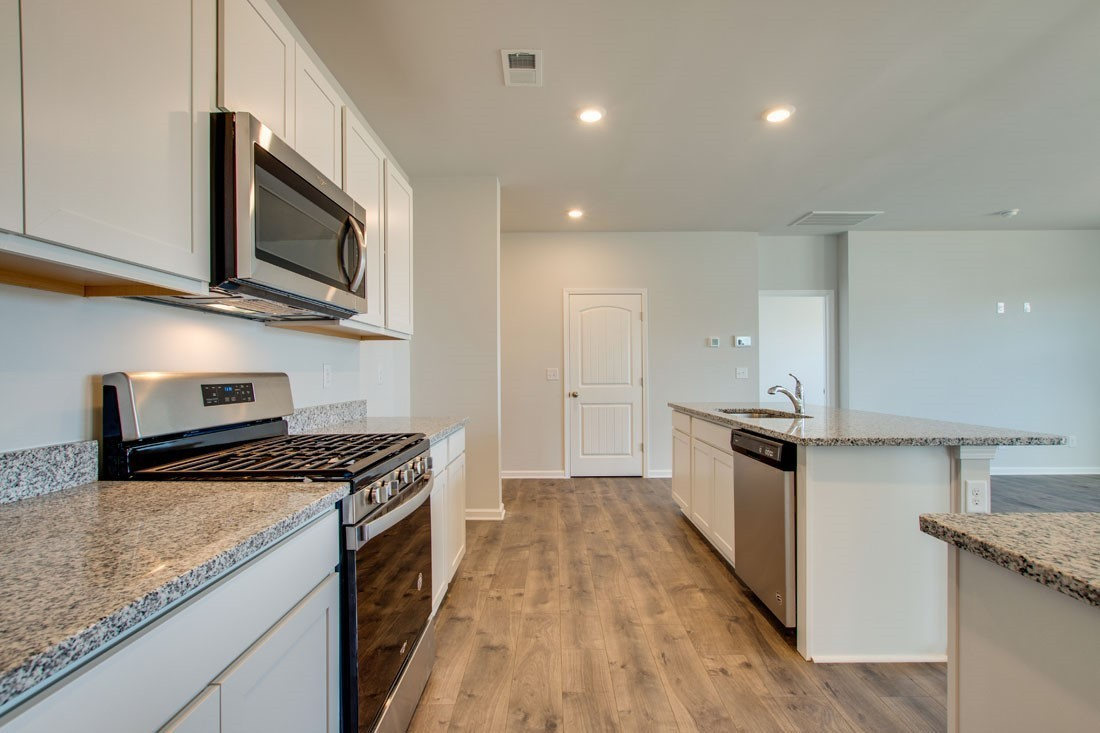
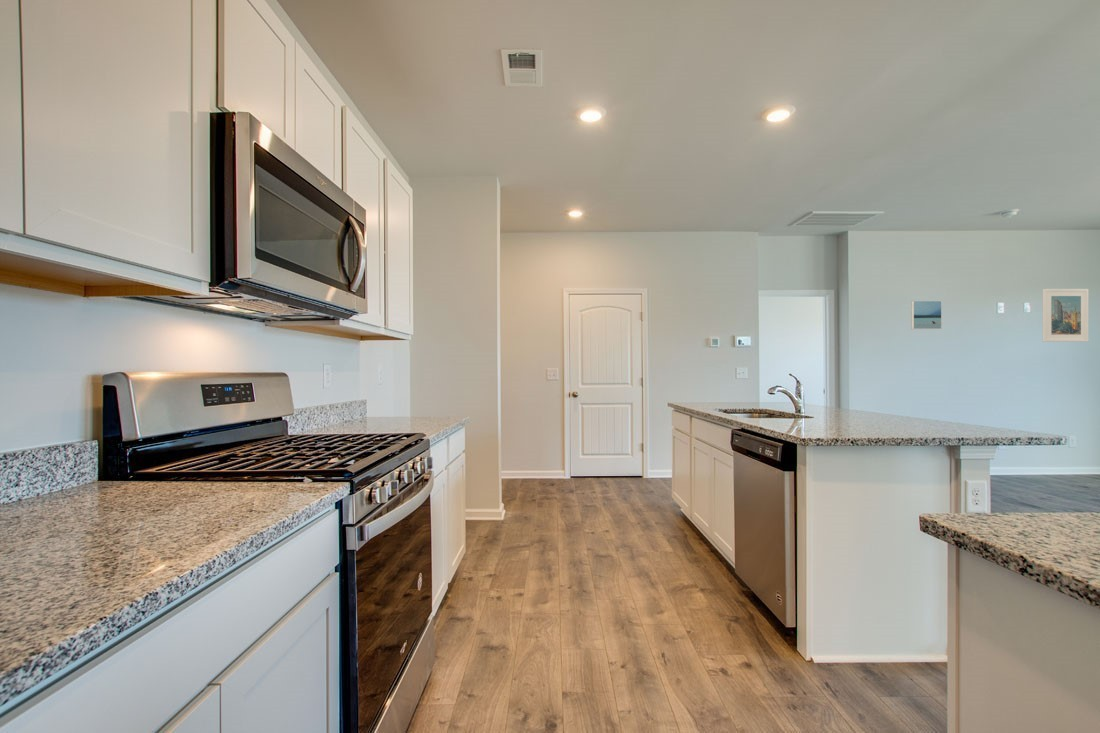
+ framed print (1065, 315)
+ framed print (926, 315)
